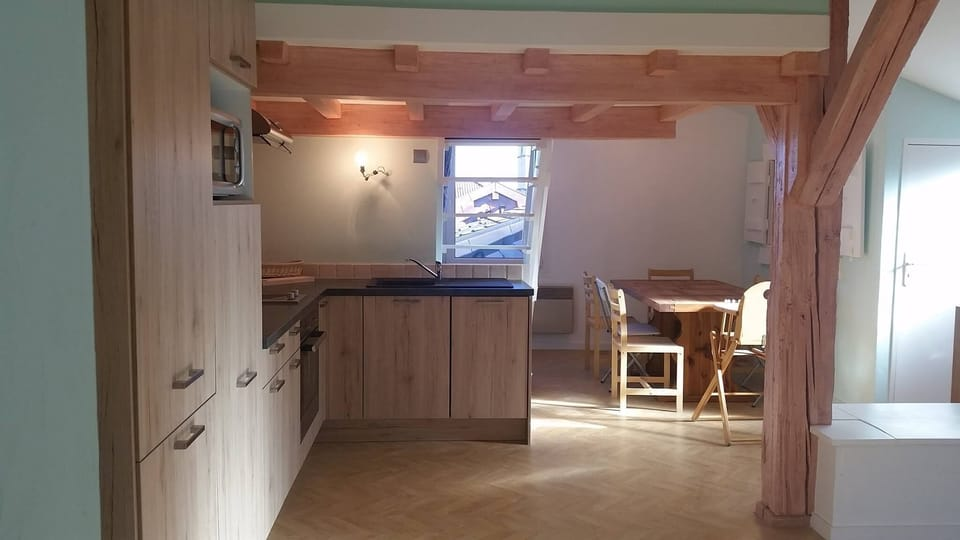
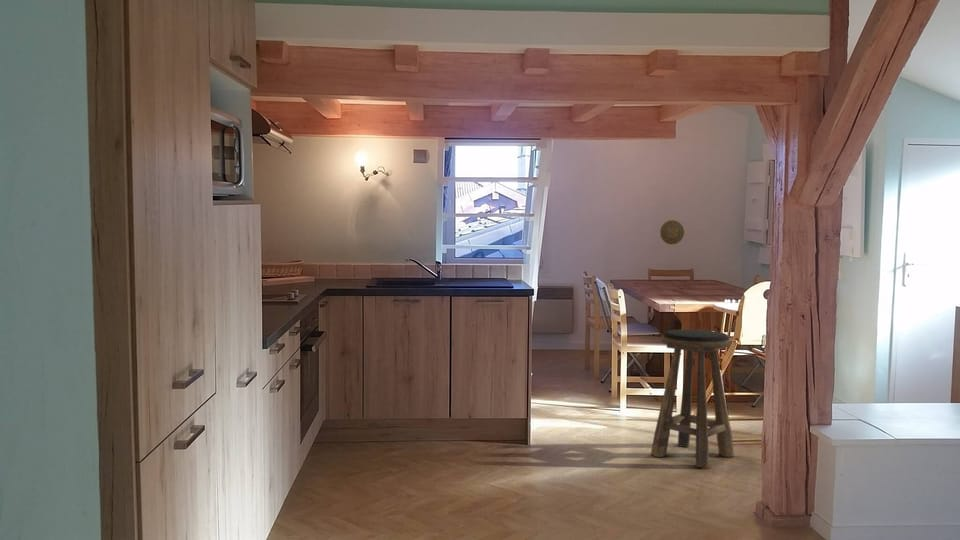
+ stool (691, 394)
+ decorative plate (672, 232)
